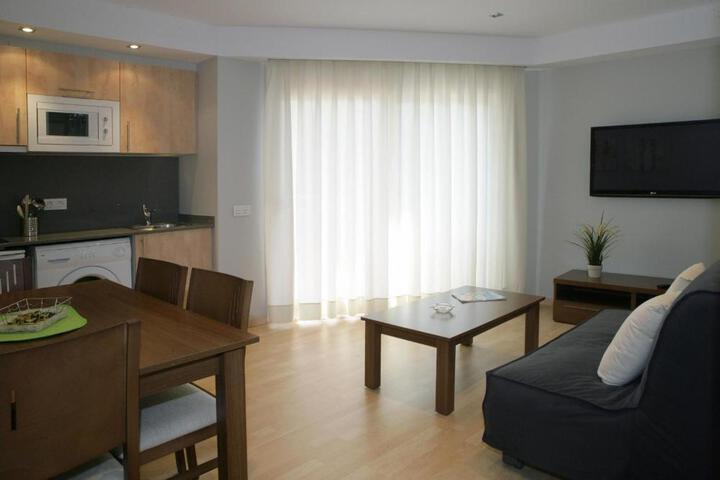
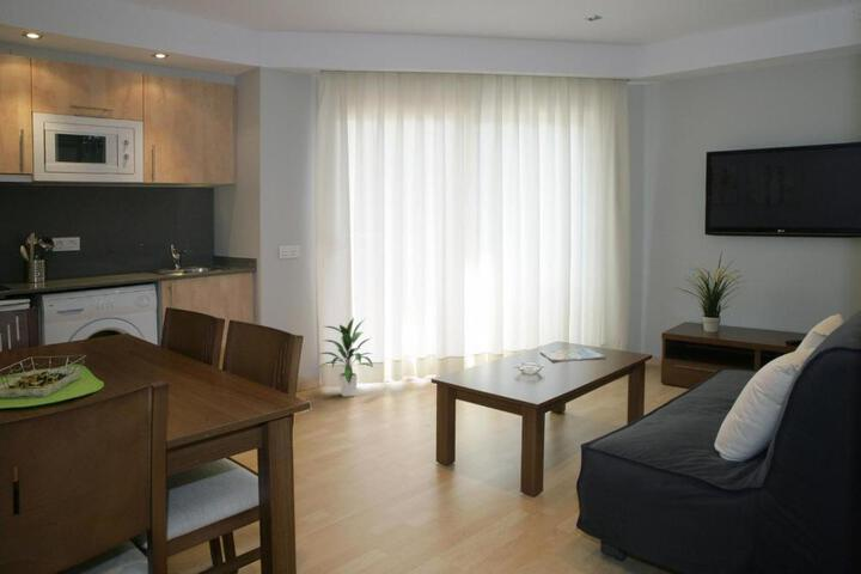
+ indoor plant (347, 356)
